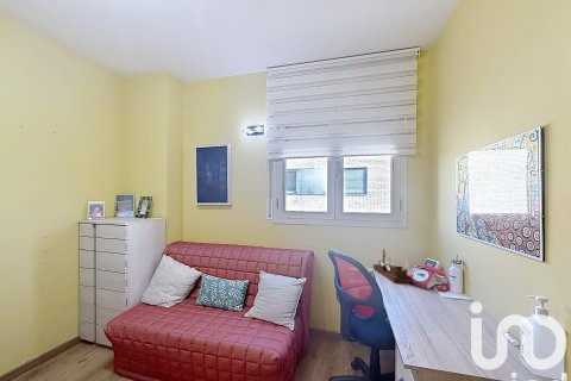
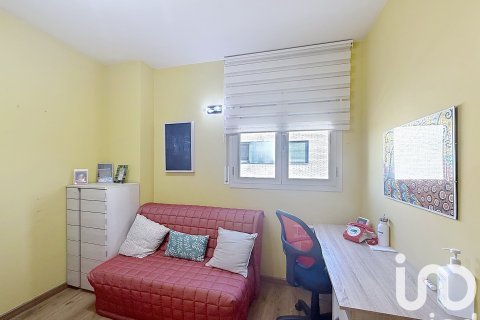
- desk organizer (391, 264)
